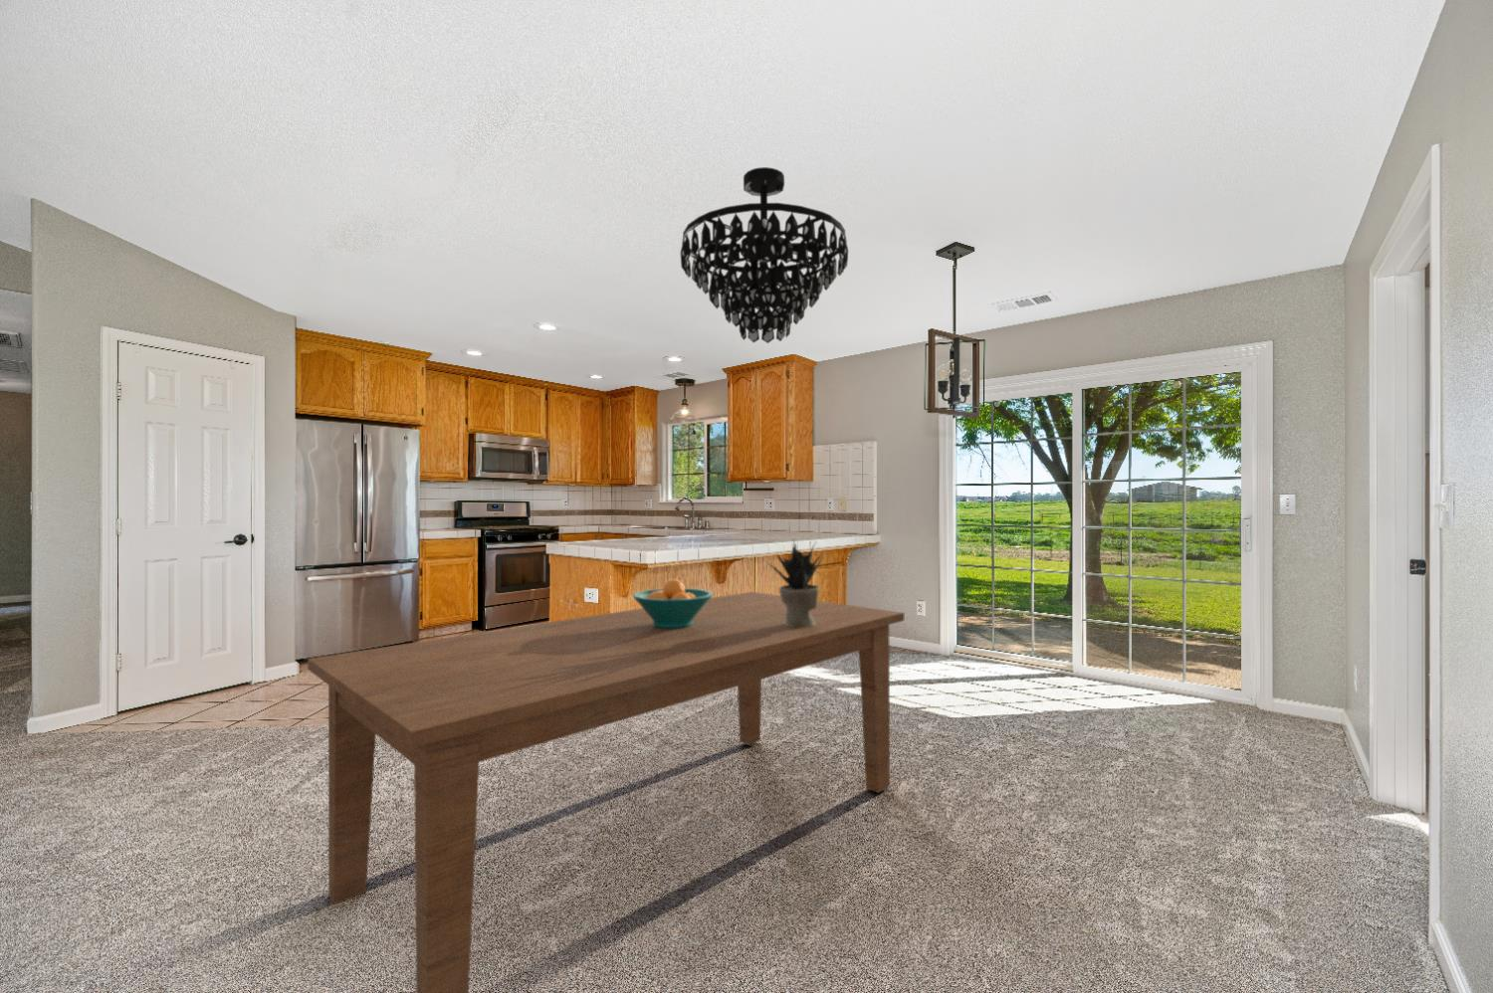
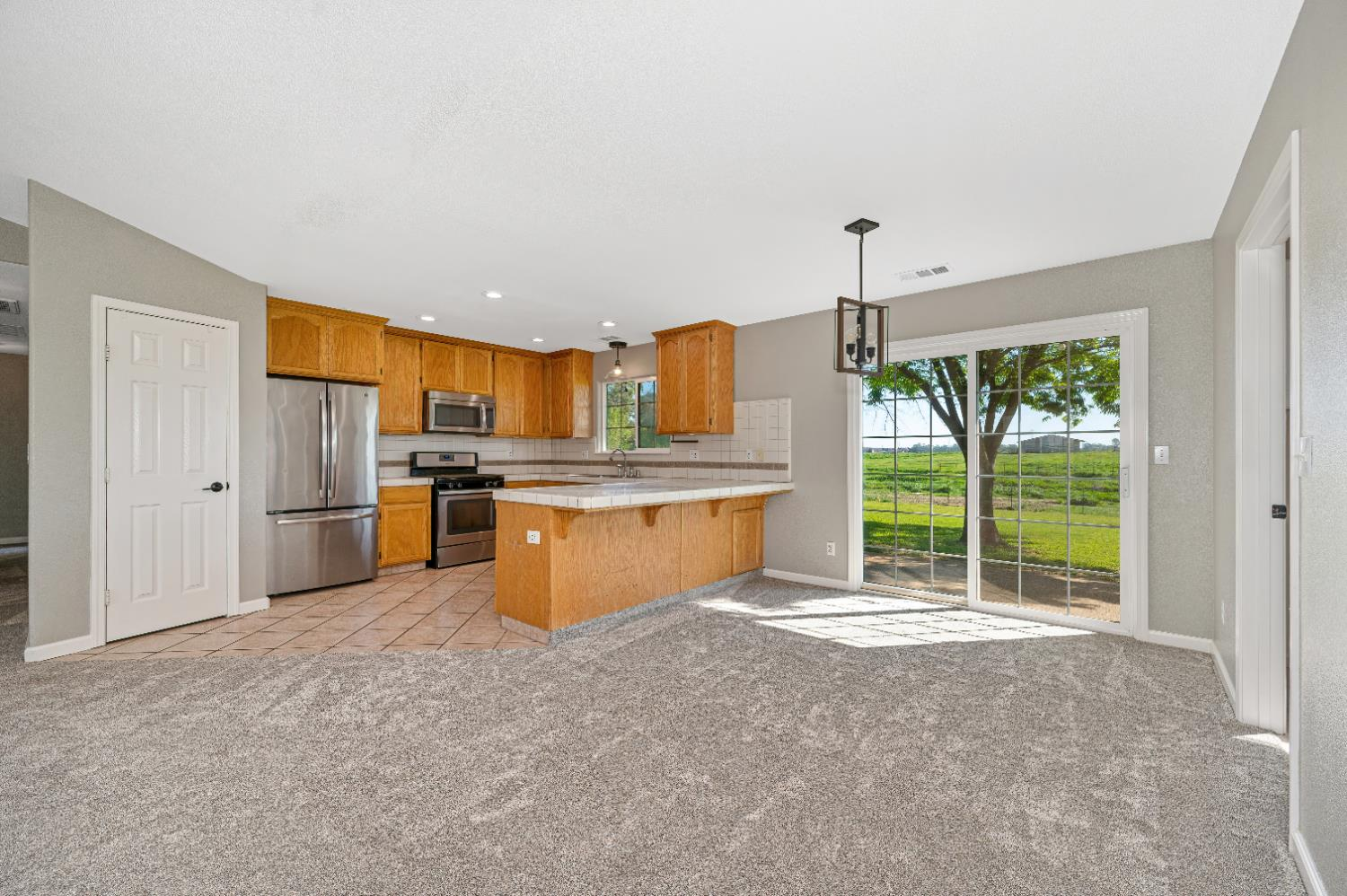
- chandelier (764, 258)
- potted plant (802, 581)
- dining table (646, 713)
- fruit bowl (673, 601)
